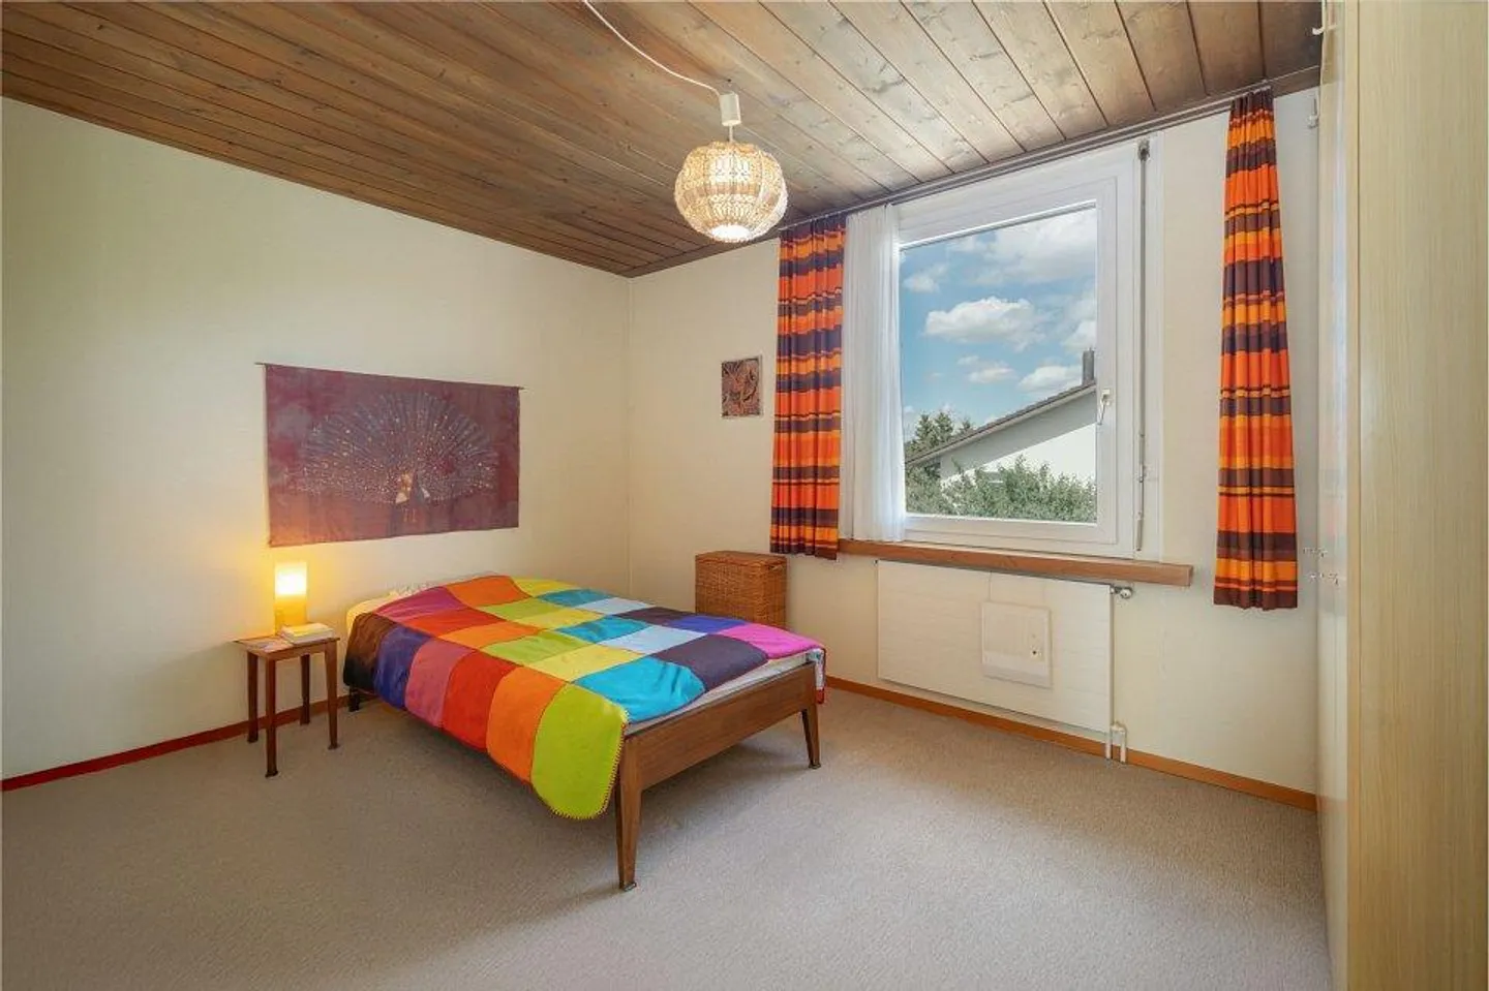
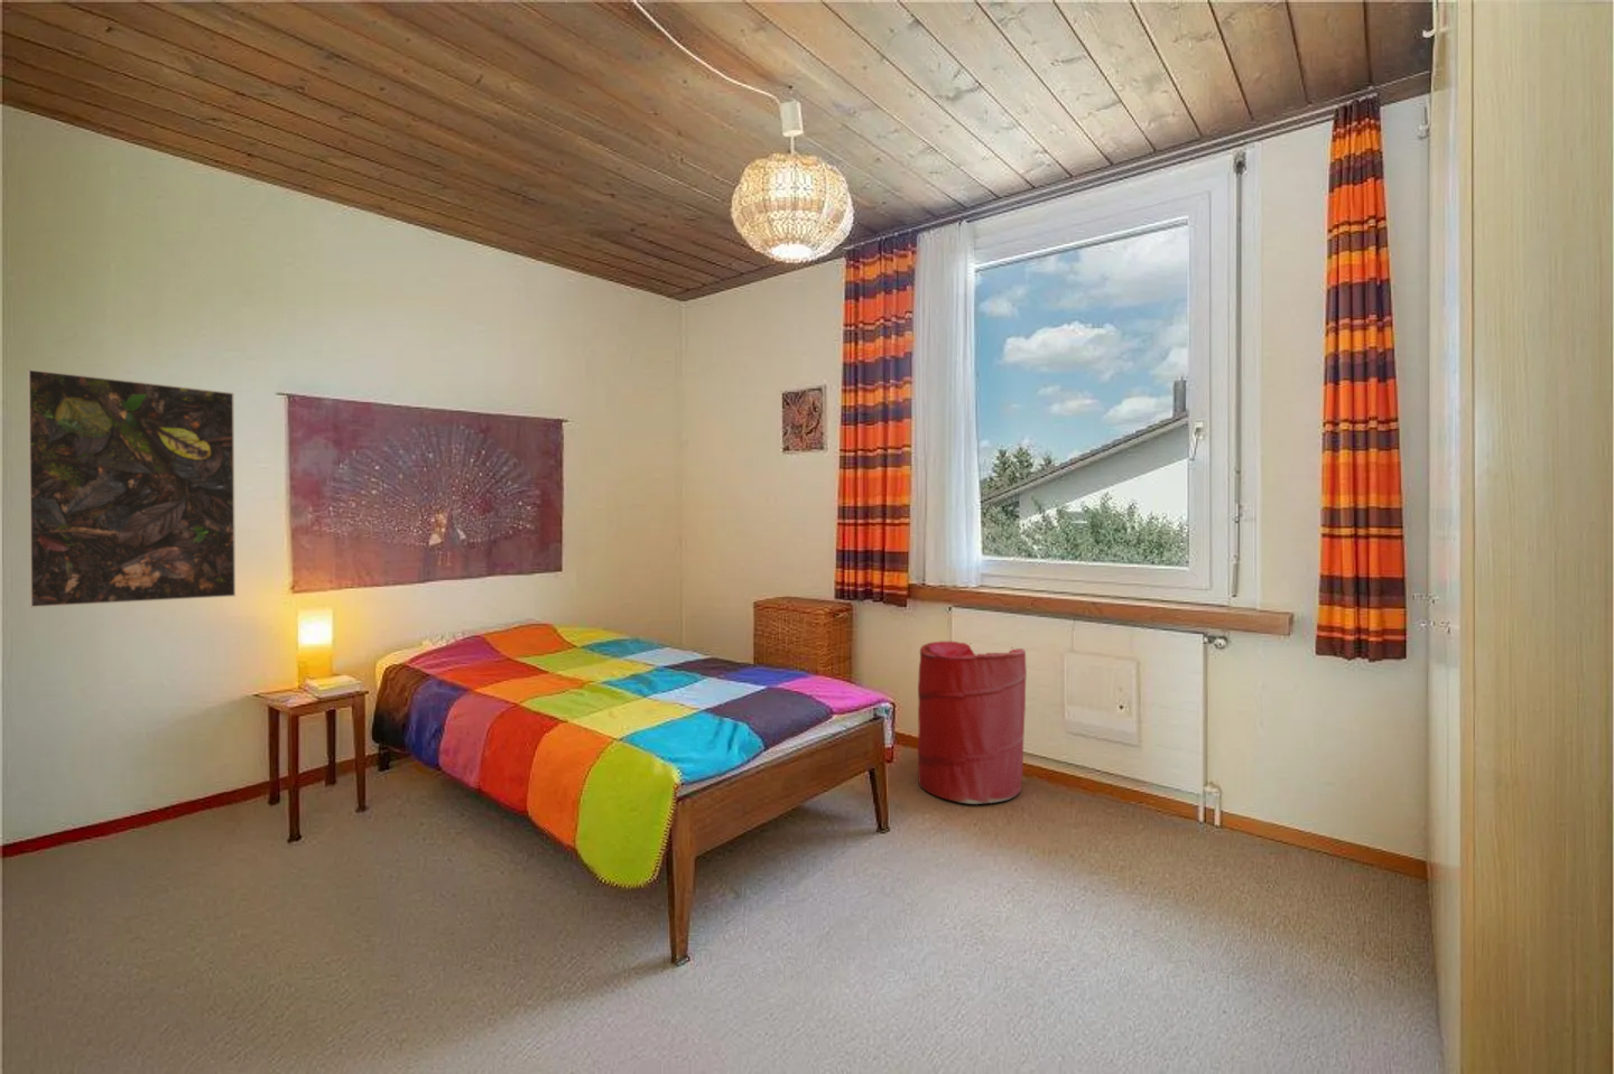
+ laundry hamper (970, 713)
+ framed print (139, 491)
